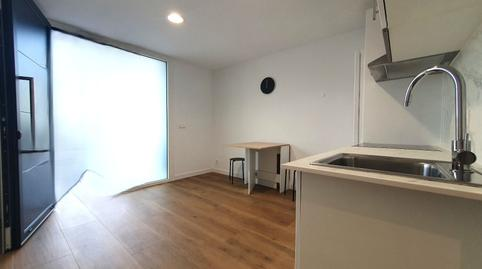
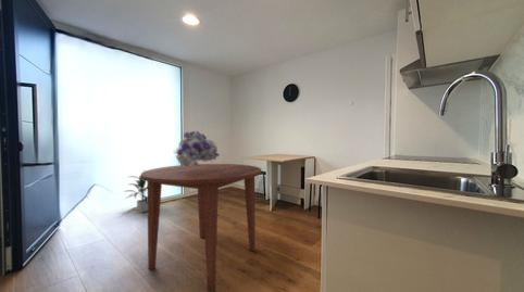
+ dining table (205, 214)
+ bouquet (194, 150)
+ indoor plant (141, 191)
